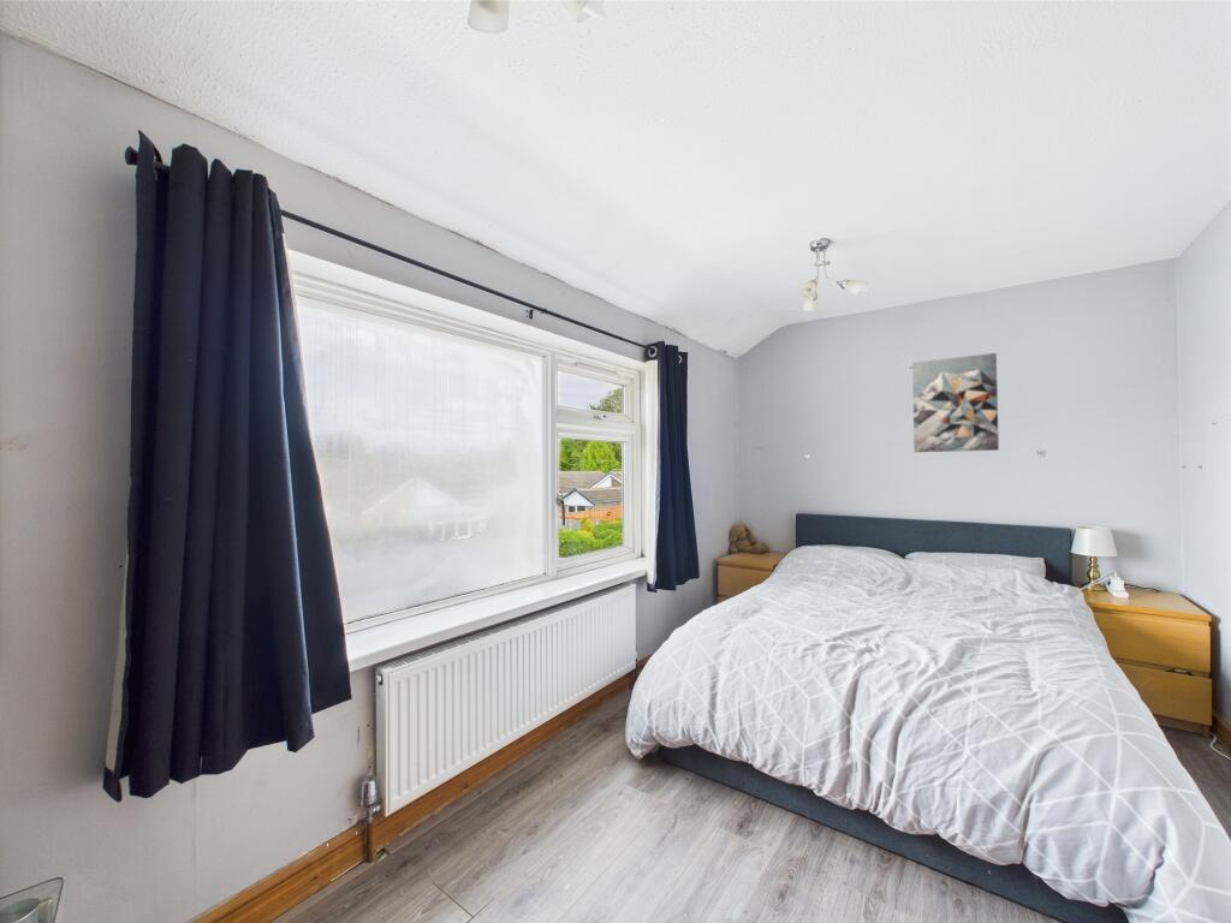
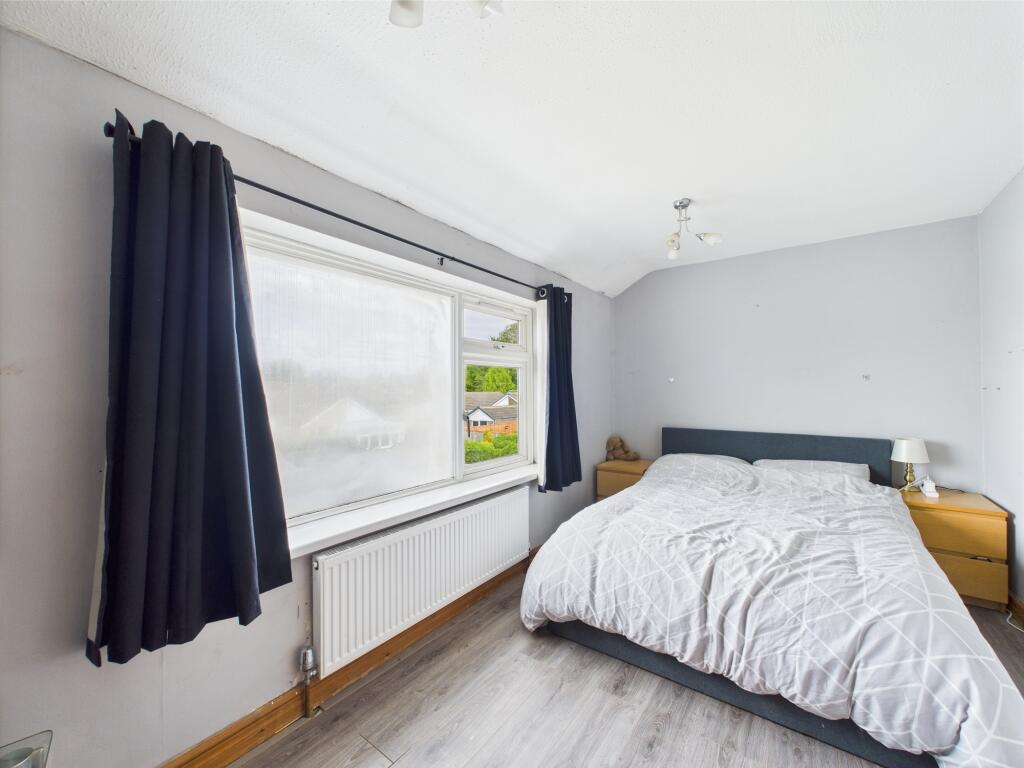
- wall art (953, 404)
